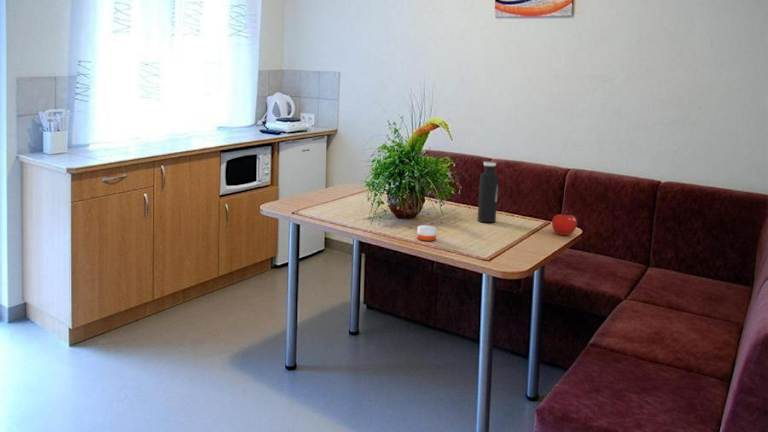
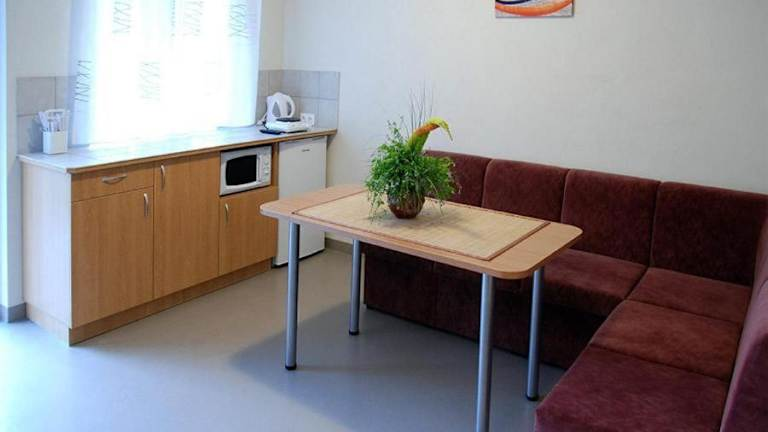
- fruit (564, 223)
- water bottle (488, 191)
- candle (427, 226)
